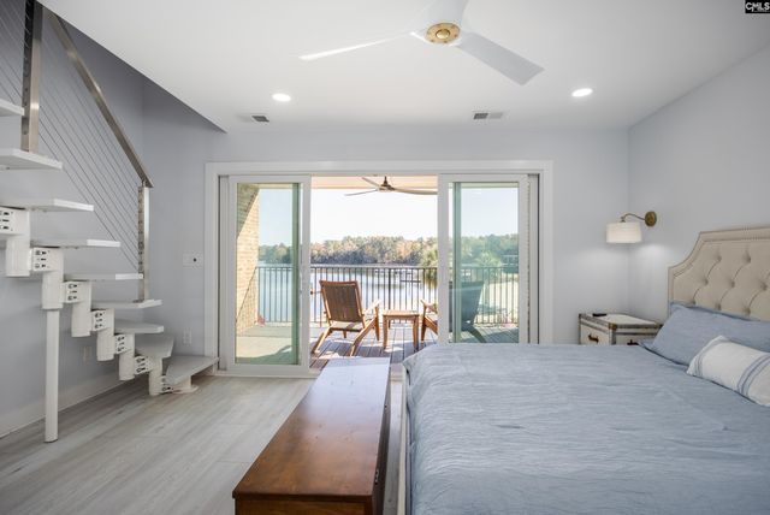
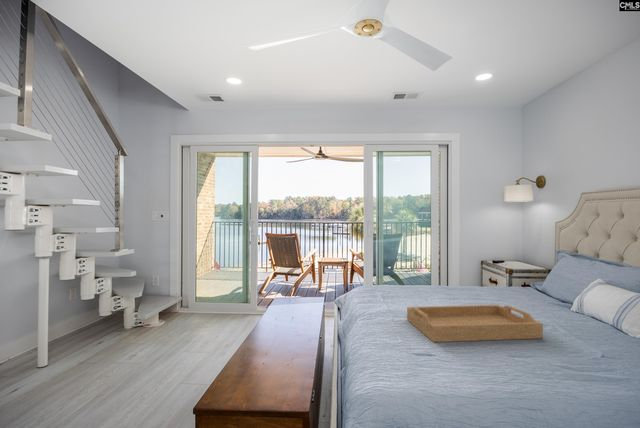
+ serving tray (469, 319)
